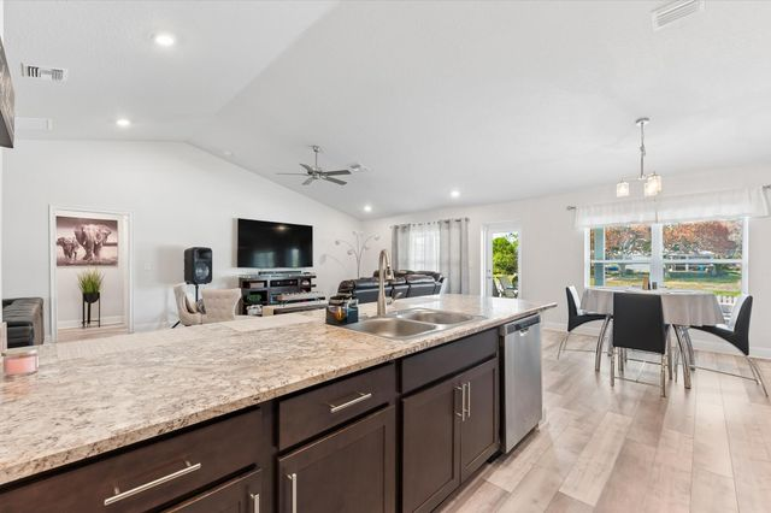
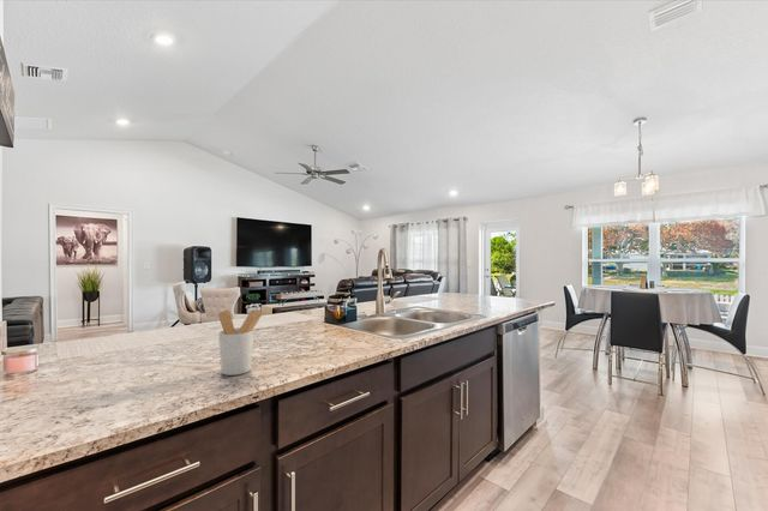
+ utensil holder (242, 338)
